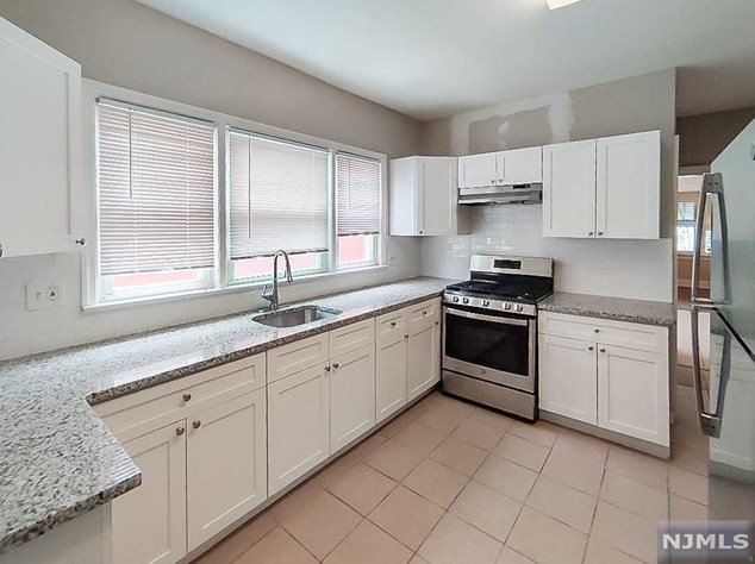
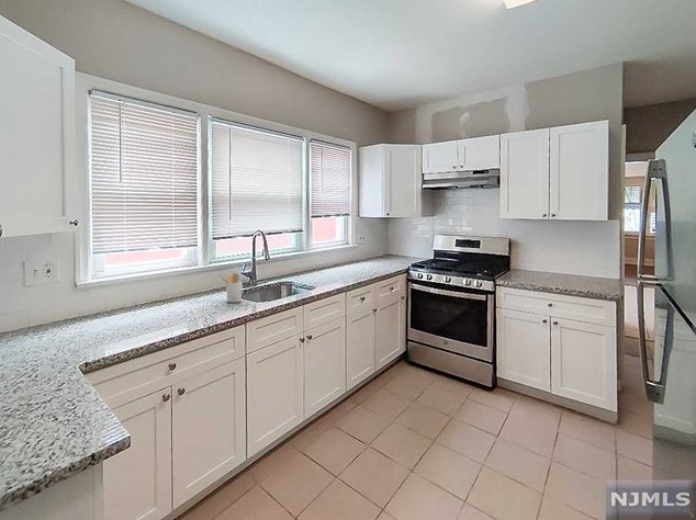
+ utensil holder (229, 286)
